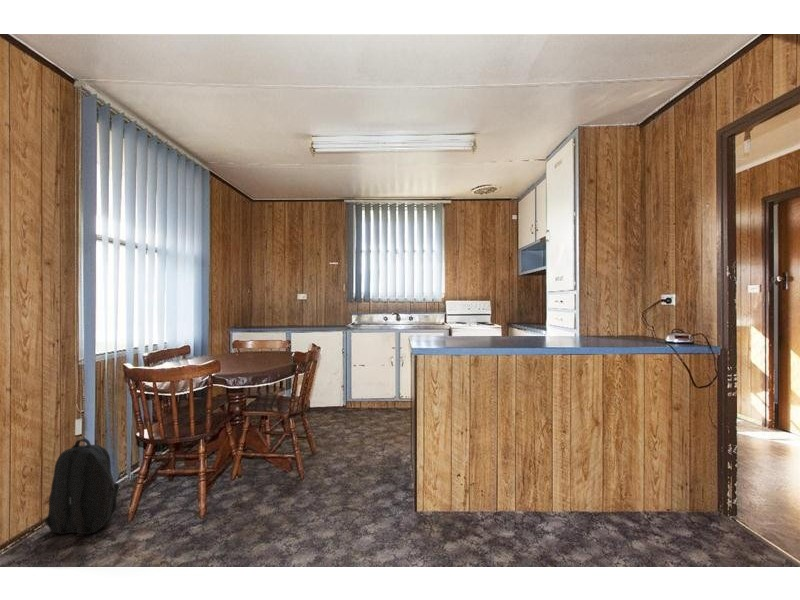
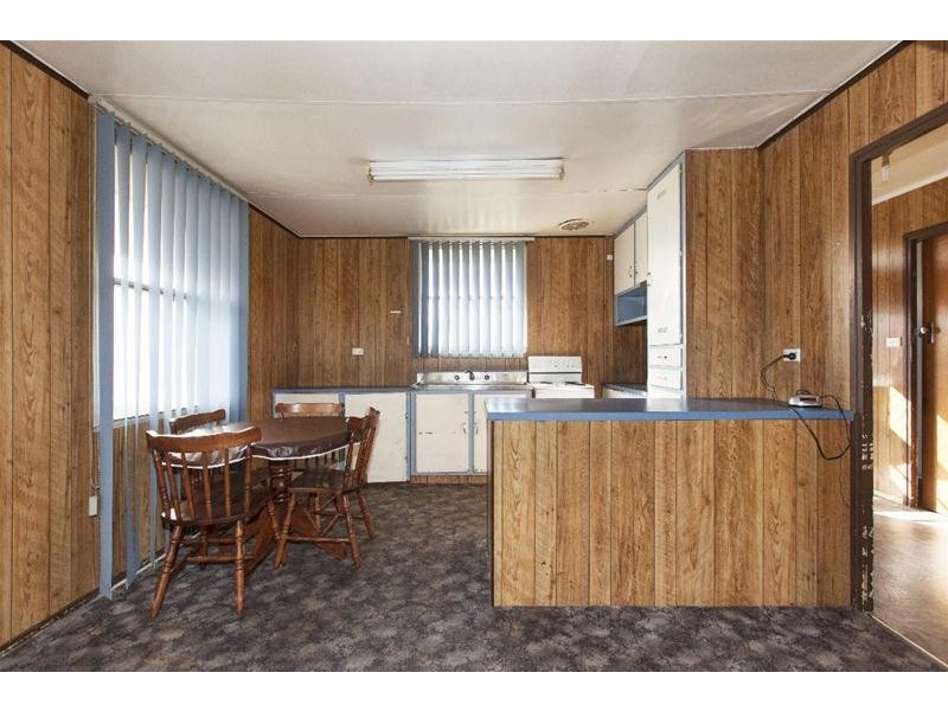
- backpack (83, 482)
